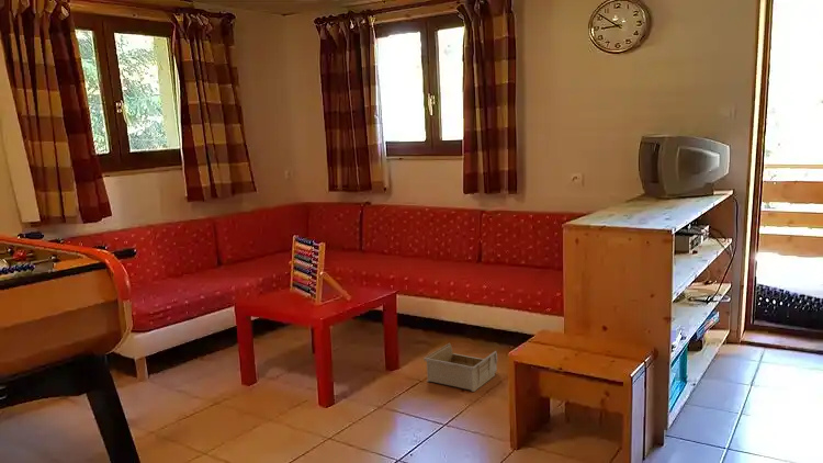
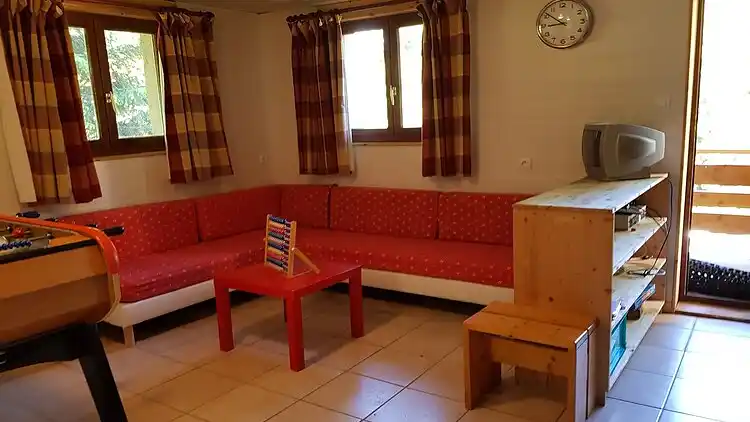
- storage bin (462, 365)
